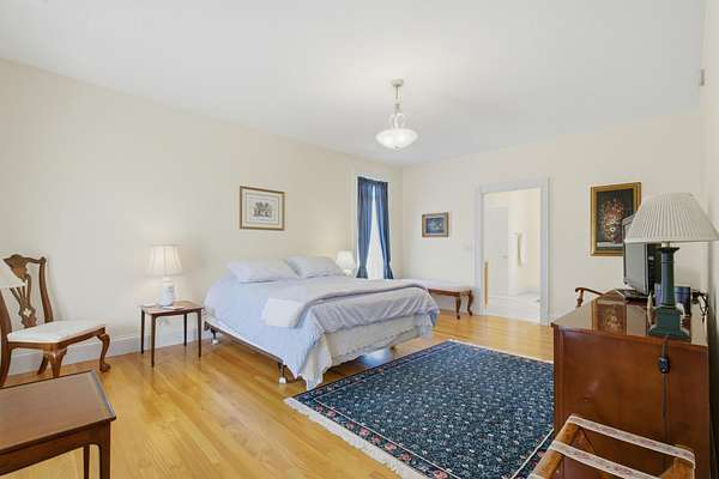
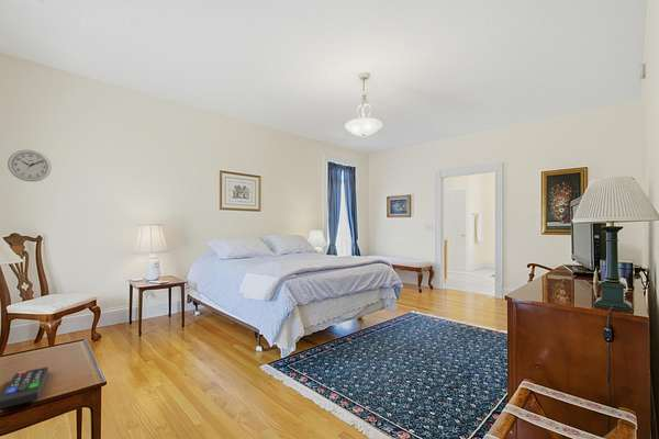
+ remote control (25, 384)
+ wall clock (30, 166)
